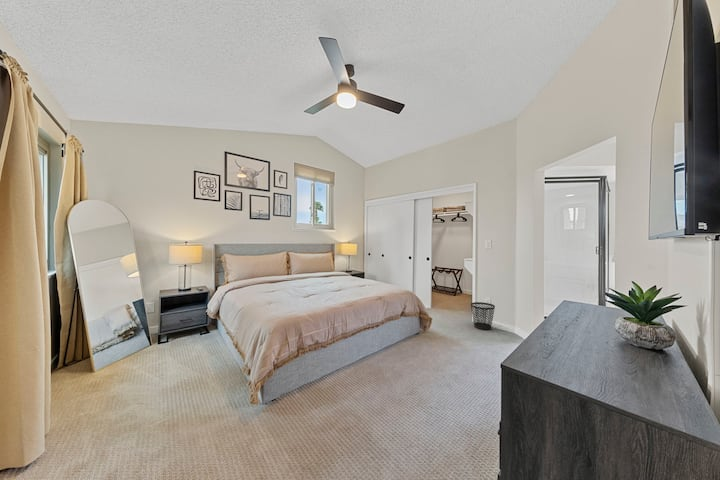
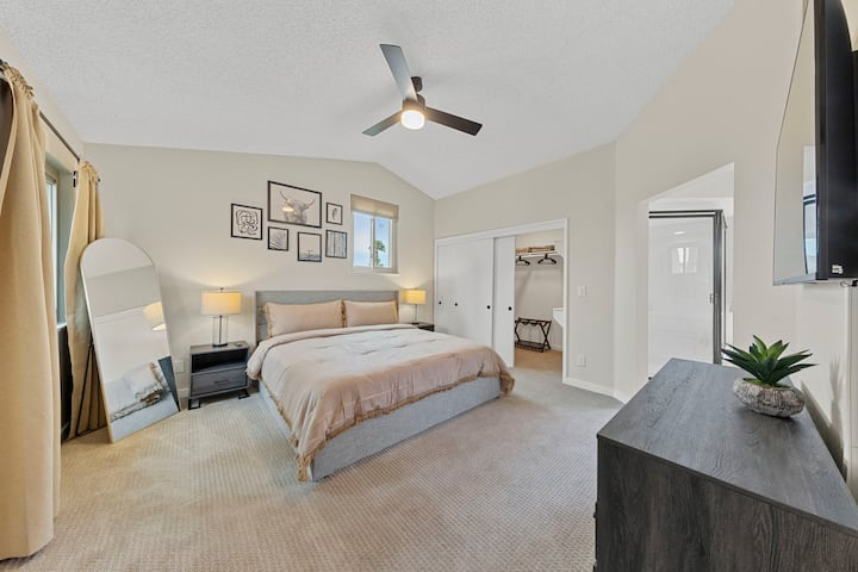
- wastebasket (482, 316)
